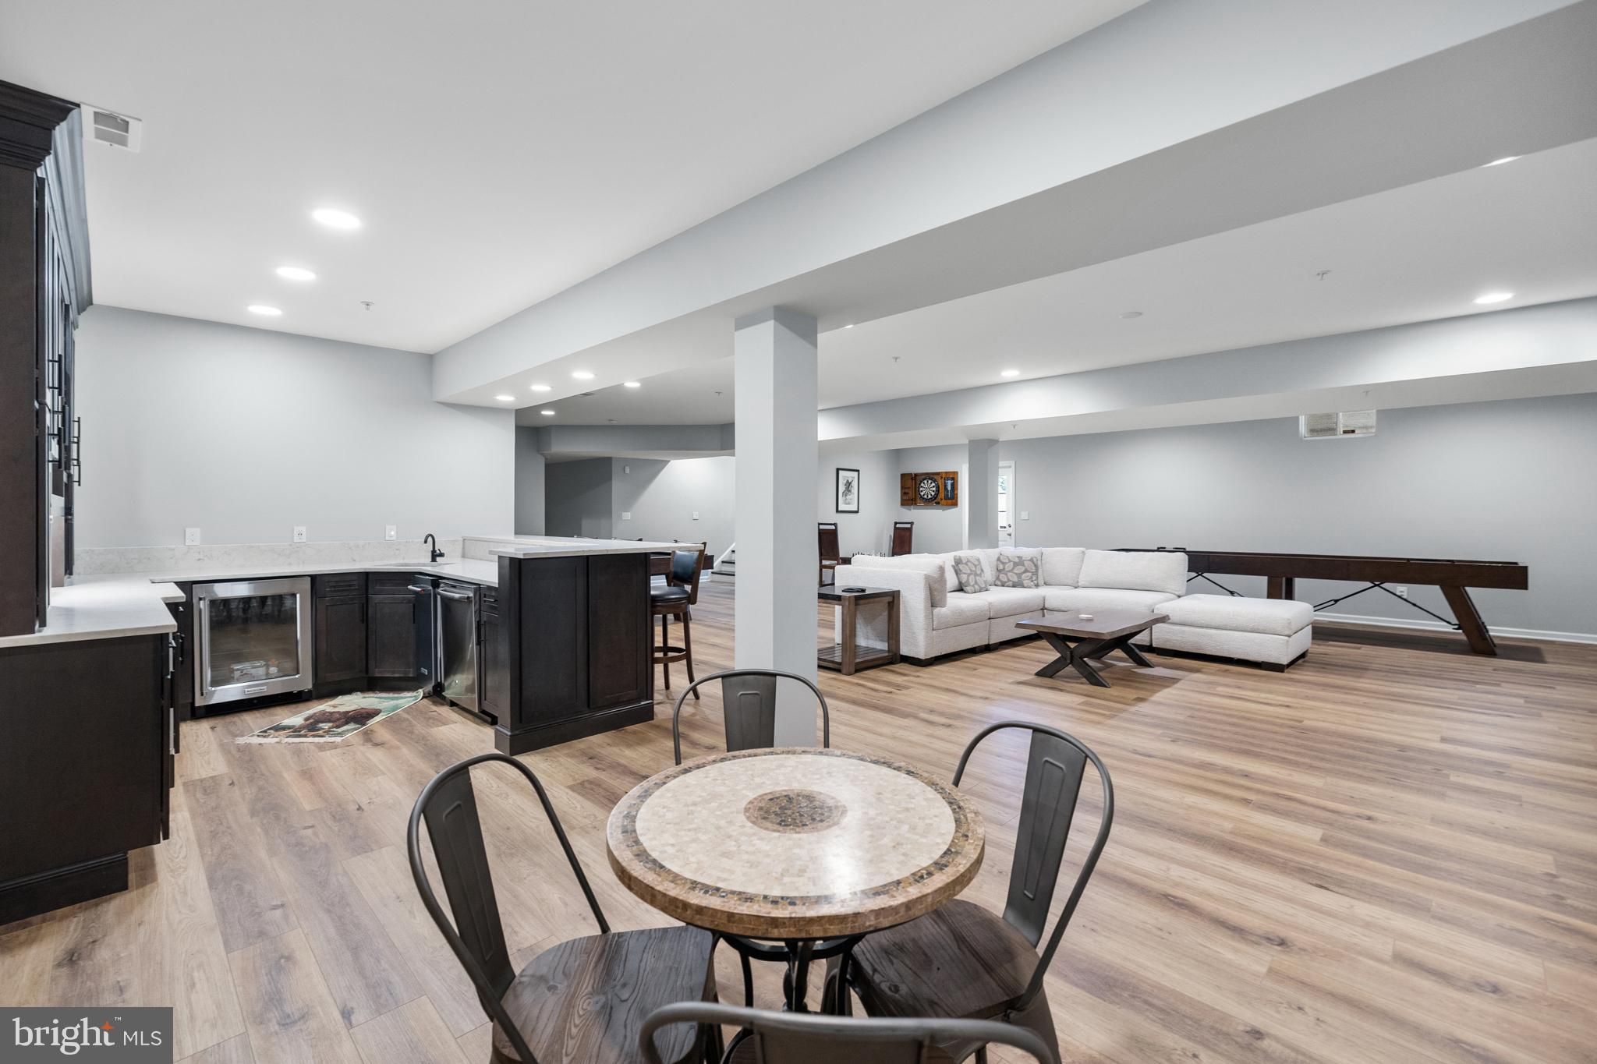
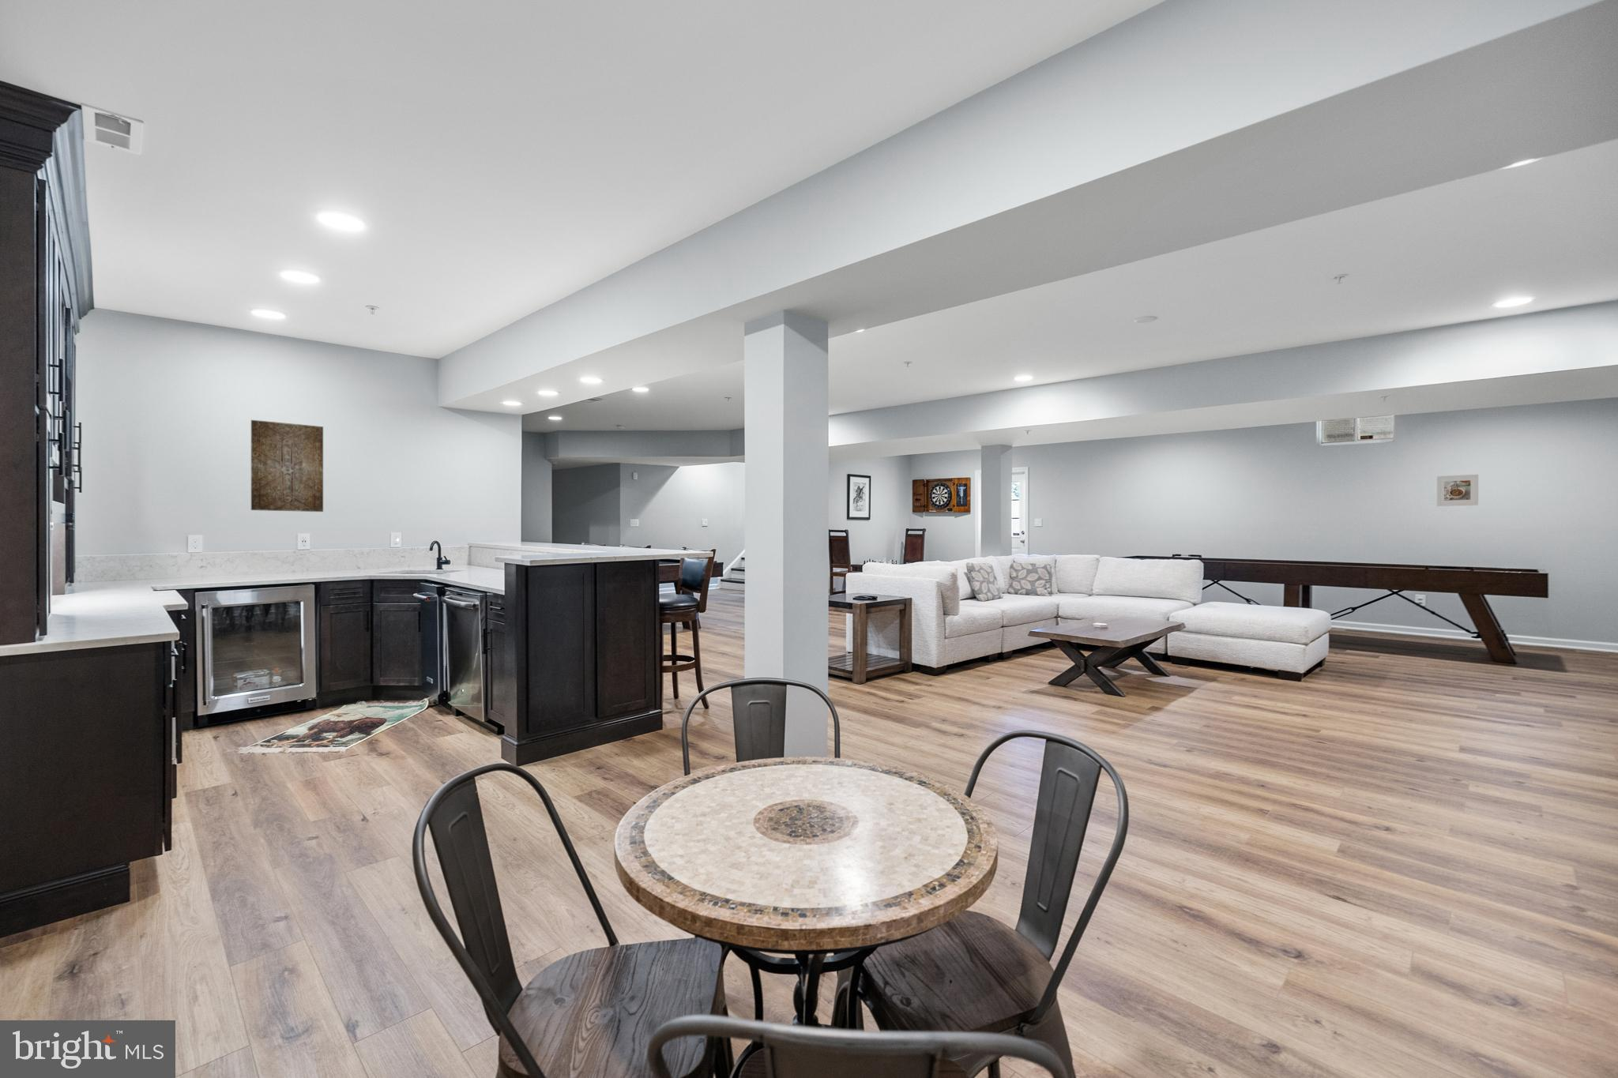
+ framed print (1457, 491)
+ wall art (288, 467)
